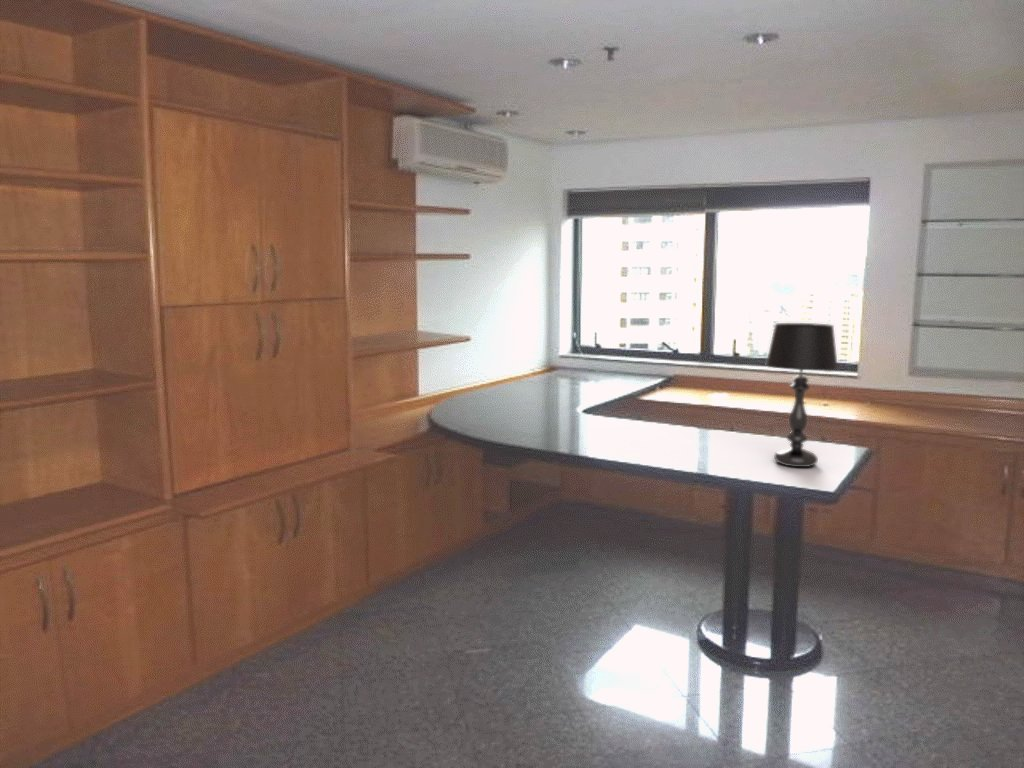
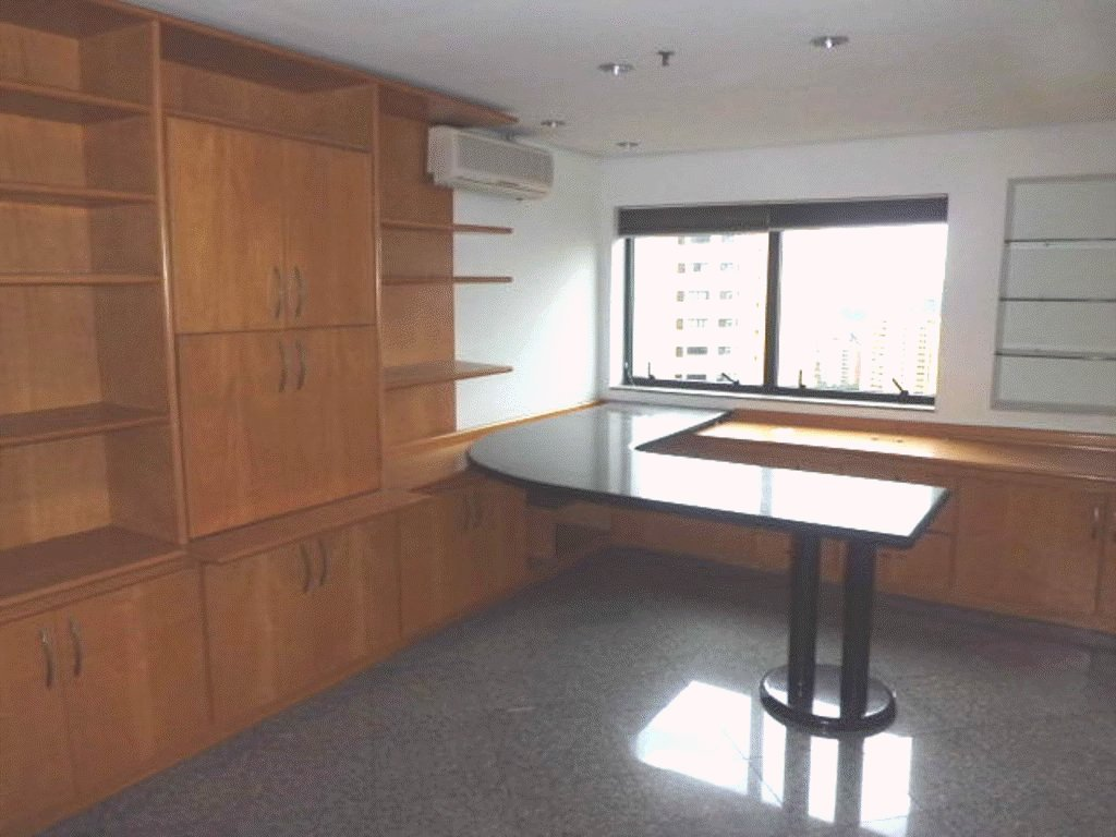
- table lamp (799, 394)
